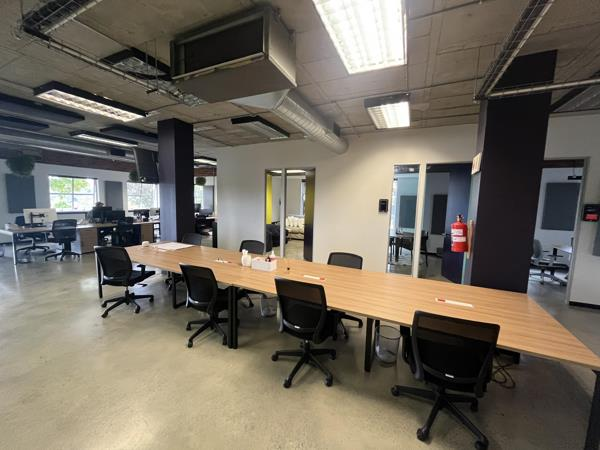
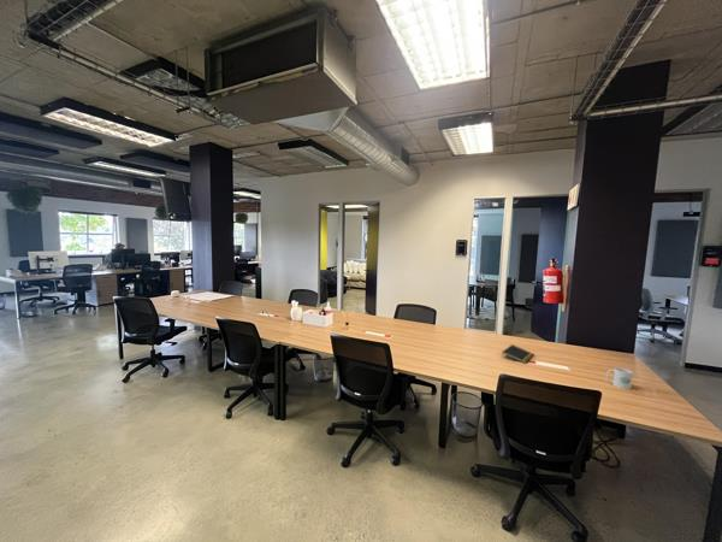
+ mug (619, 377)
+ notepad (517, 353)
